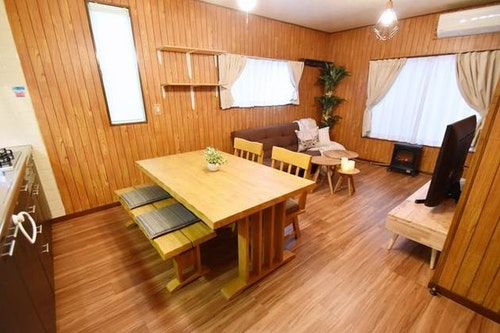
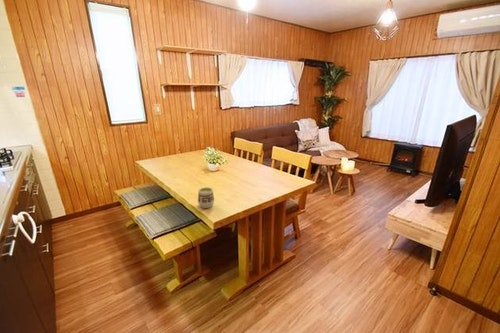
+ cup (206, 197)
